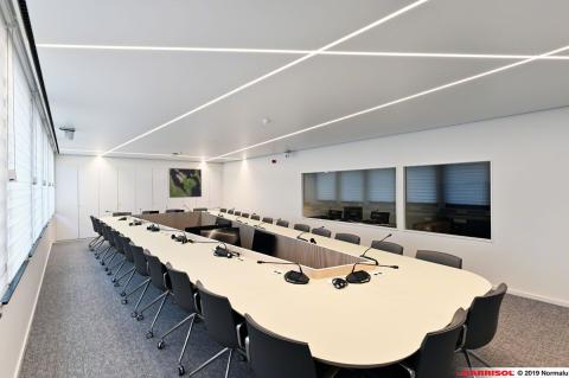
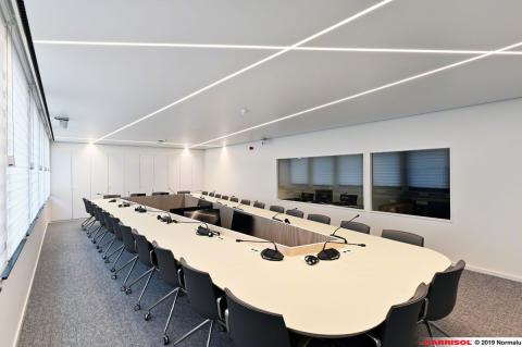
- world map (185, 182)
